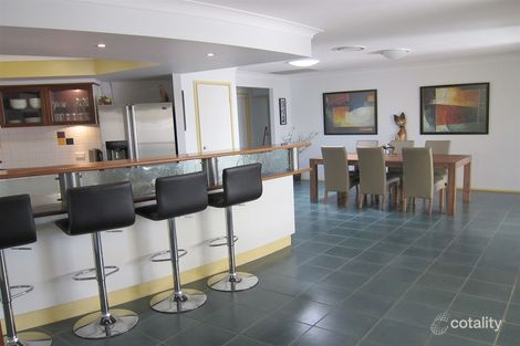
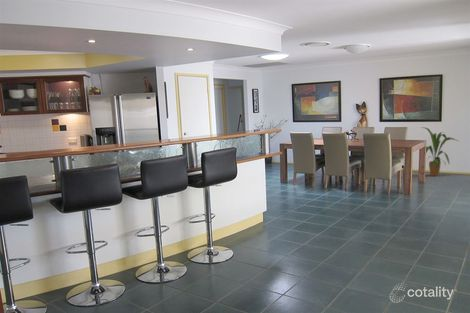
+ house plant (440, 151)
